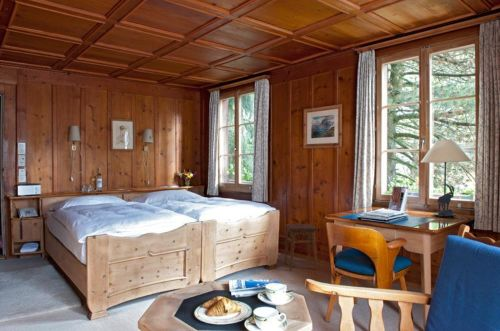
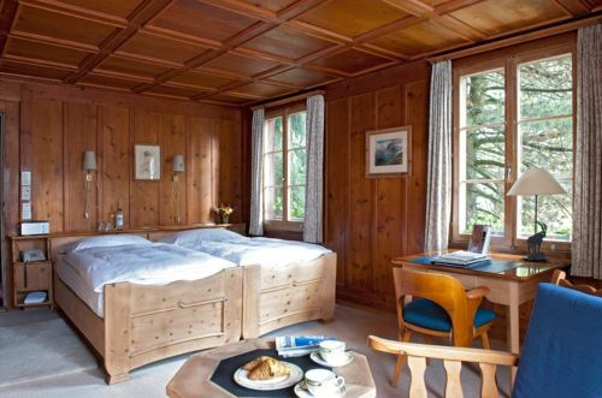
- stool (300, 242)
